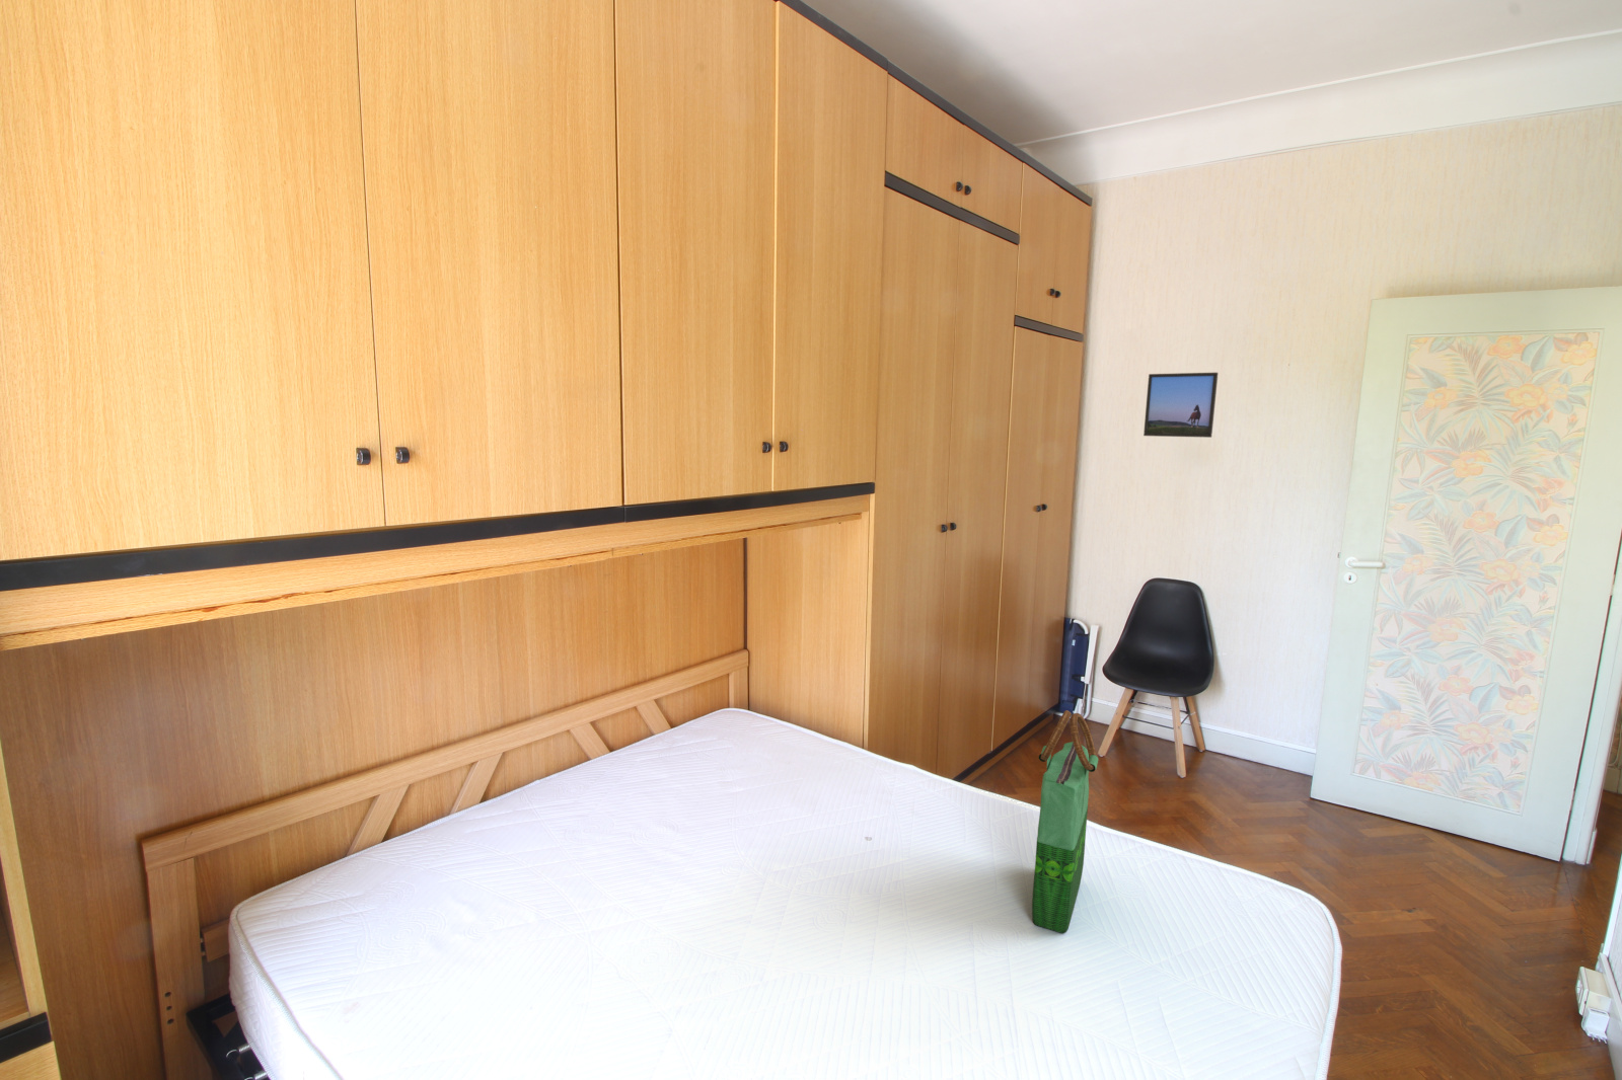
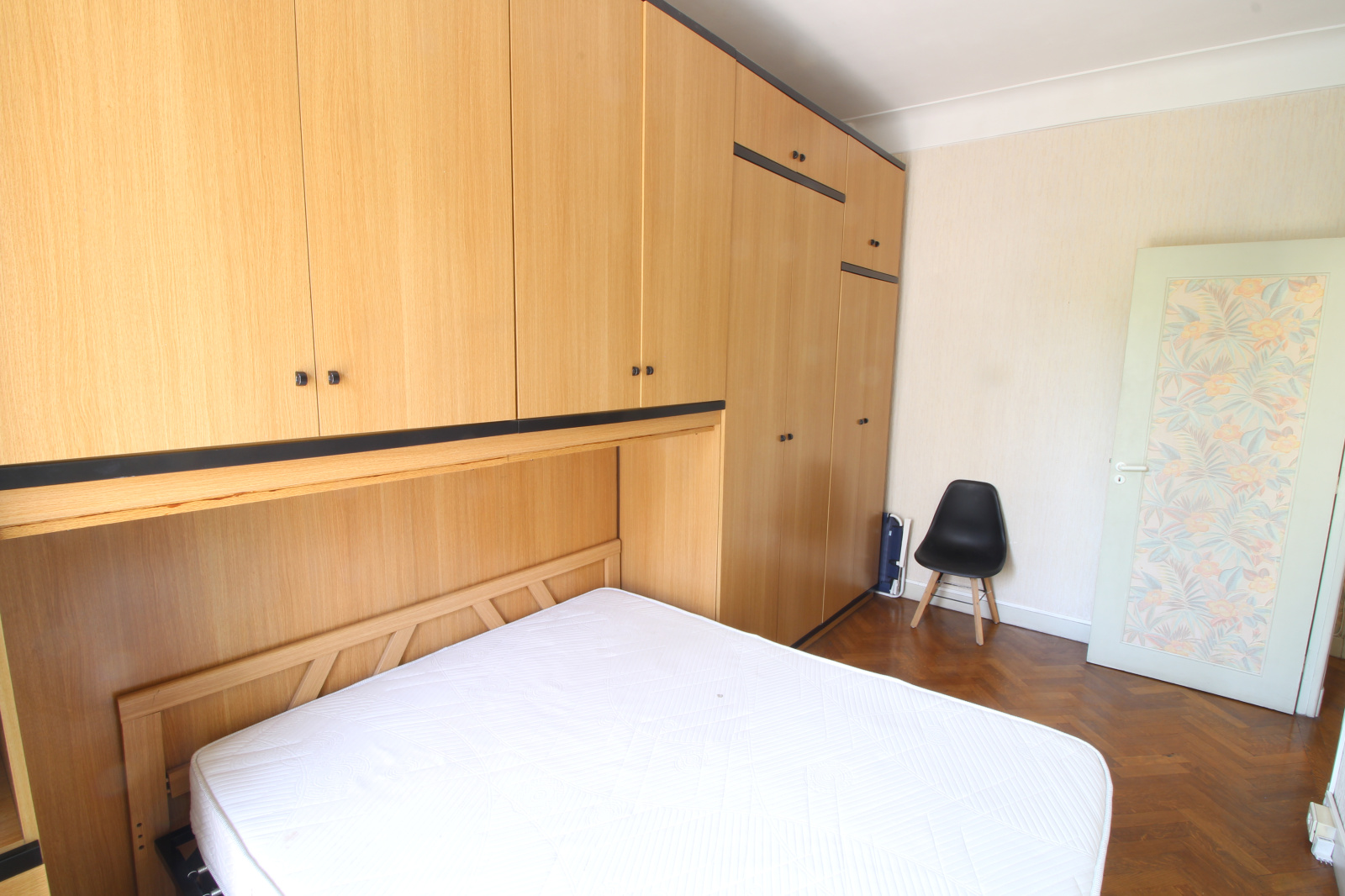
- tote bag (1065, 809)
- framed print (1179, 404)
